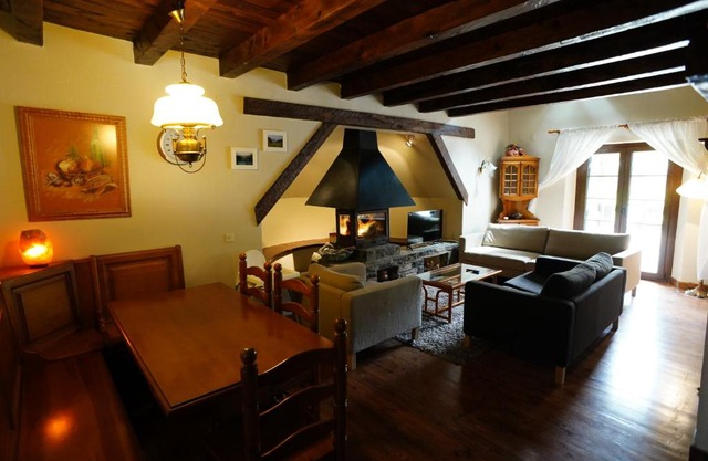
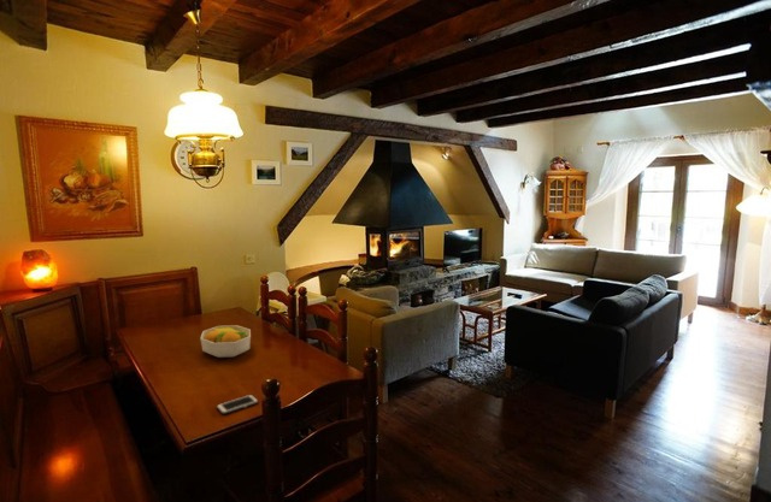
+ cell phone (237, 403)
+ fruit bowl (225, 338)
